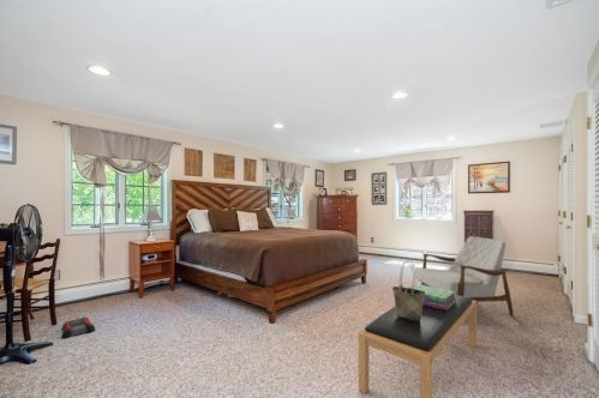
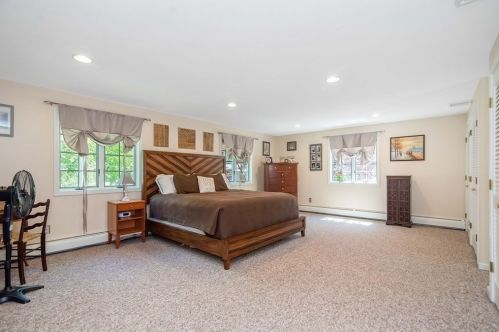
- bench (425, 336)
- tote bag (408, 289)
- armchair (462, 273)
- robot vacuum (77, 325)
- stack of books (430, 296)
